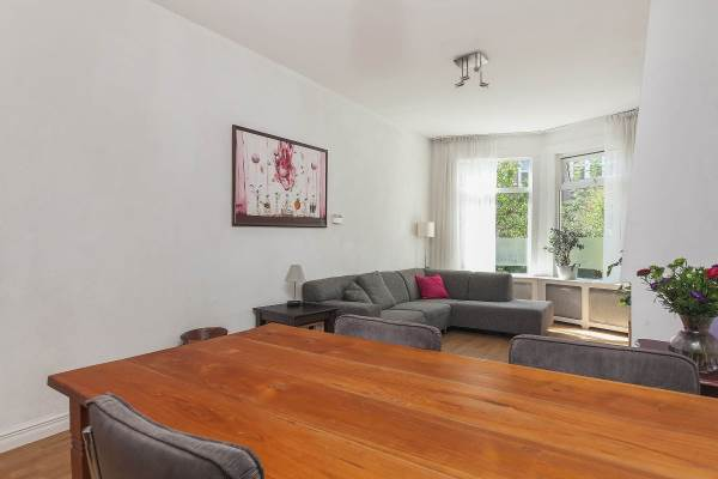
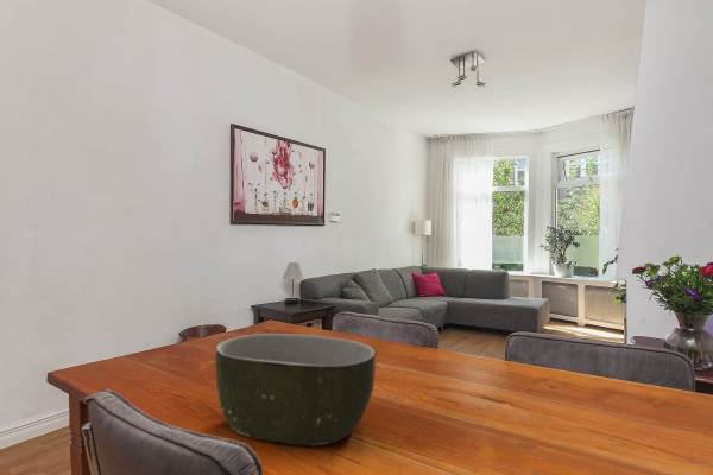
+ bowl (295, 385)
